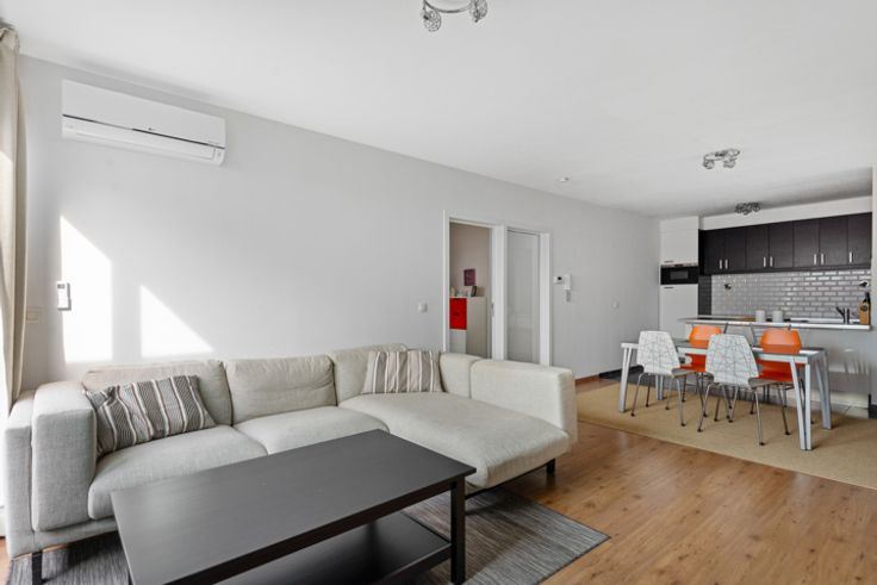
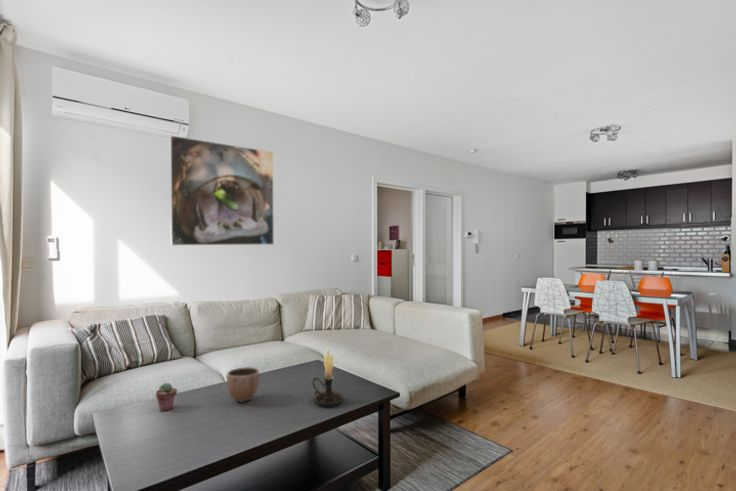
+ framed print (225, 194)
+ decorative bowl (243, 385)
+ candle holder (325, 372)
+ potted succulent (166, 395)
